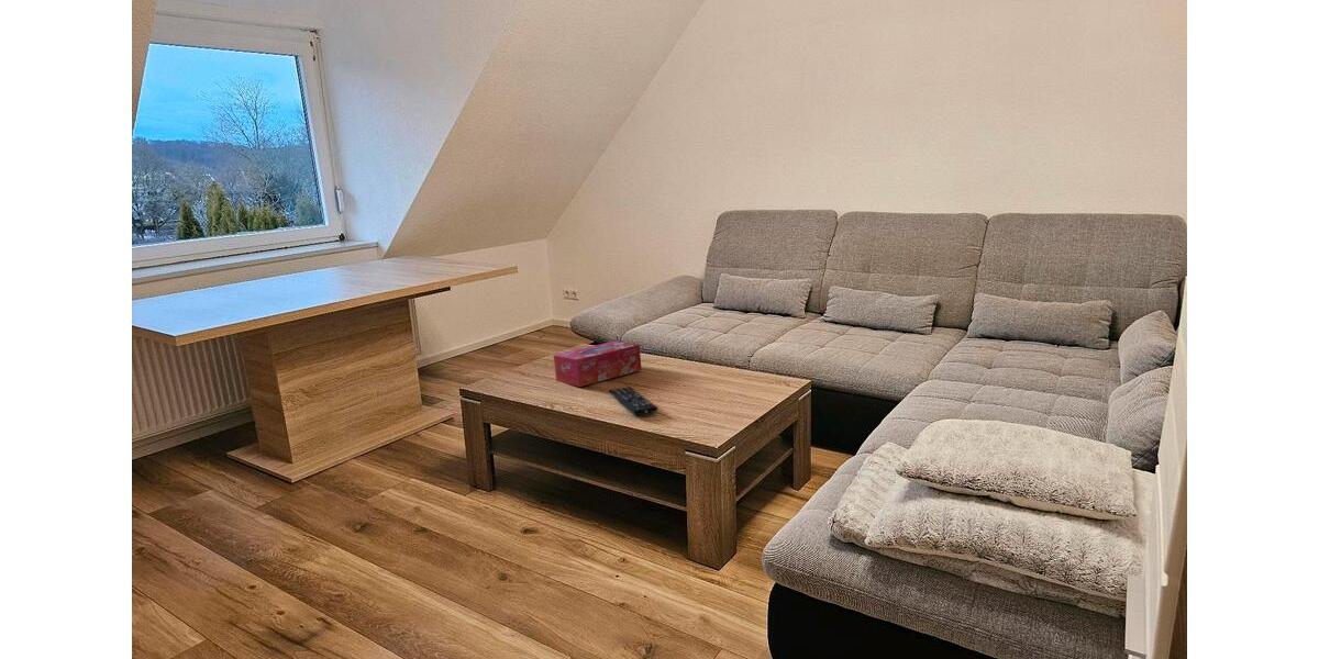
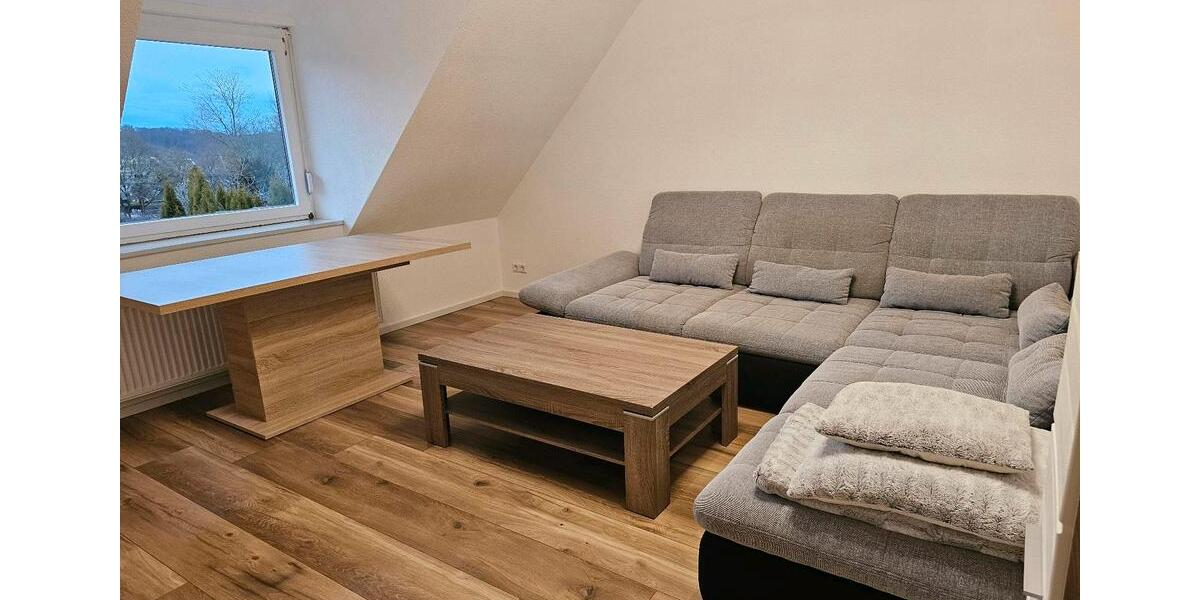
- remote control (632, 400)
- tissue box (598, 362)
